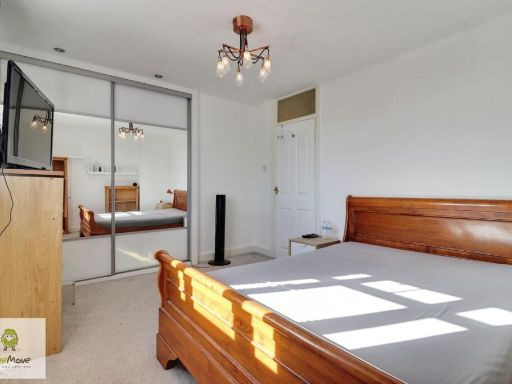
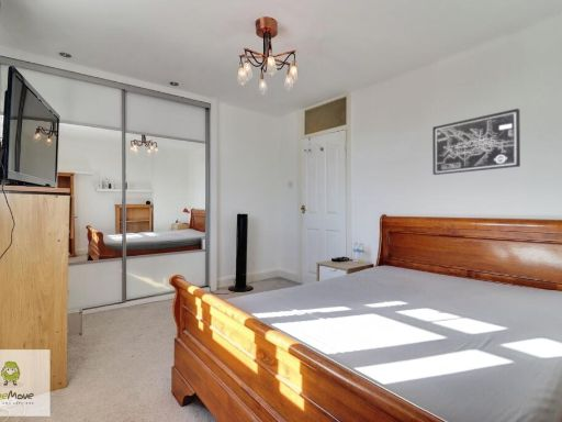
+ wall art (472, 144)
